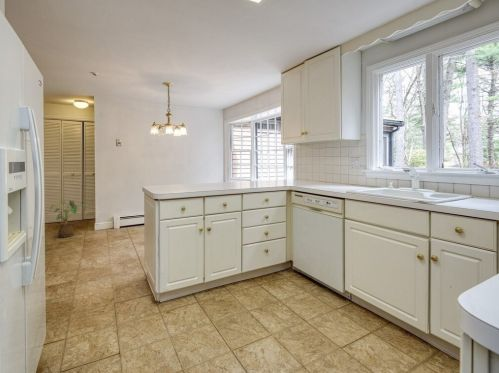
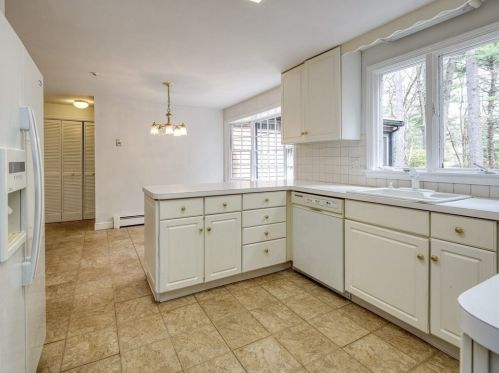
- house plant (68, 217)
